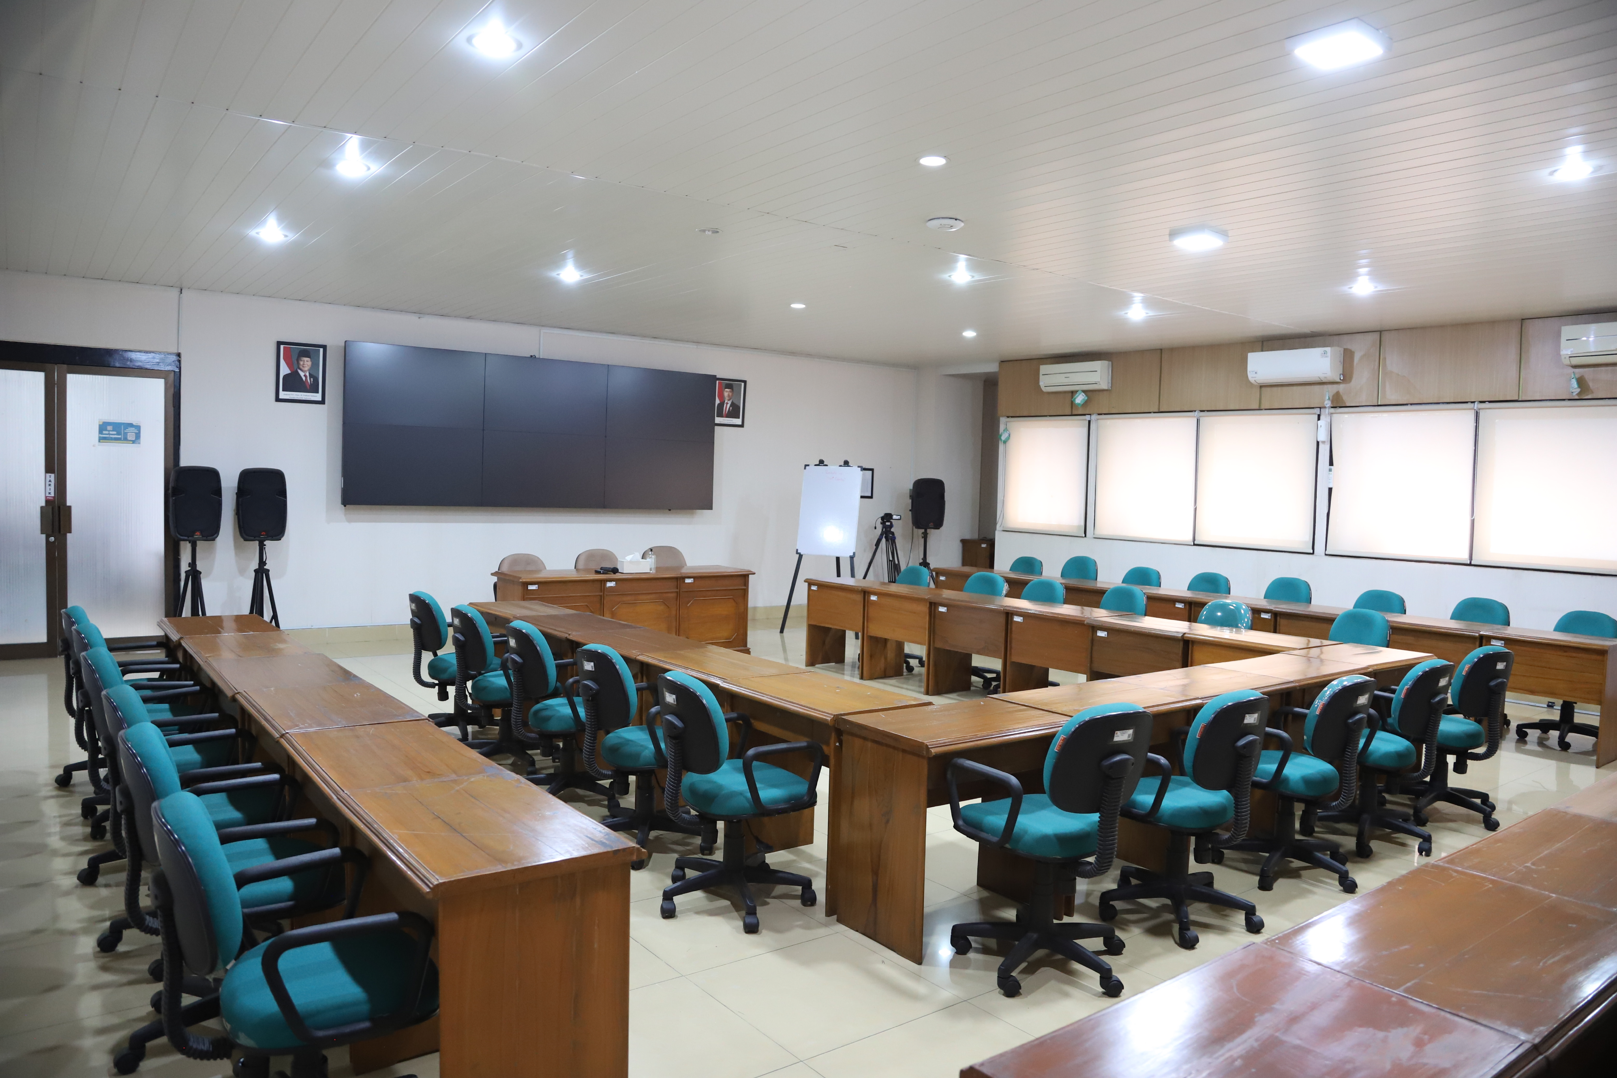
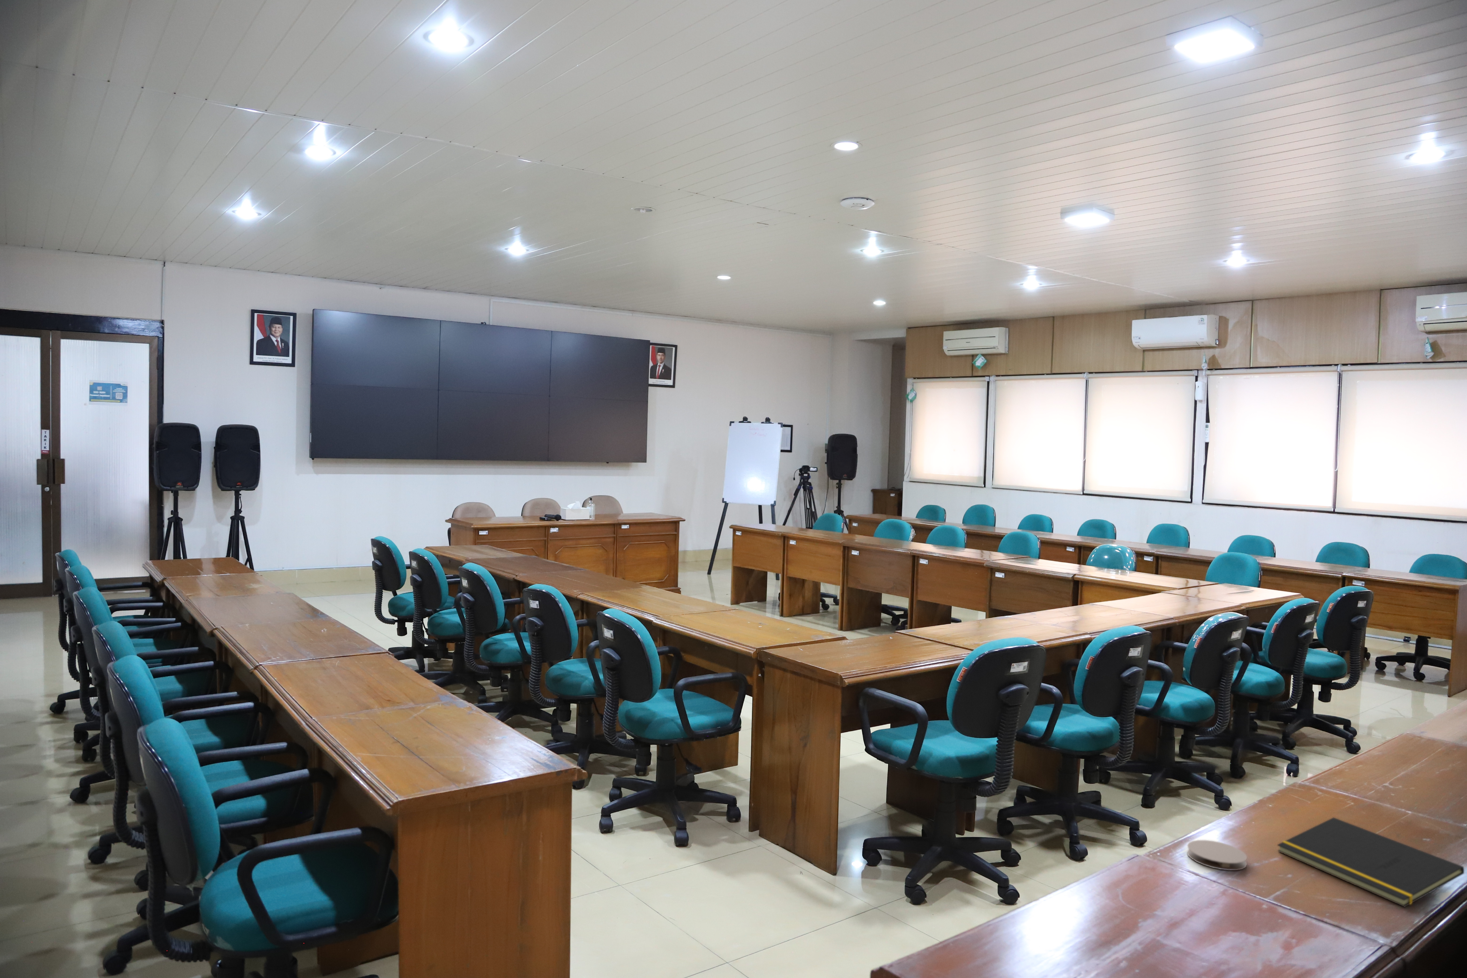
+ coaster (1217, 855)
+ notepad (1367, 858)
